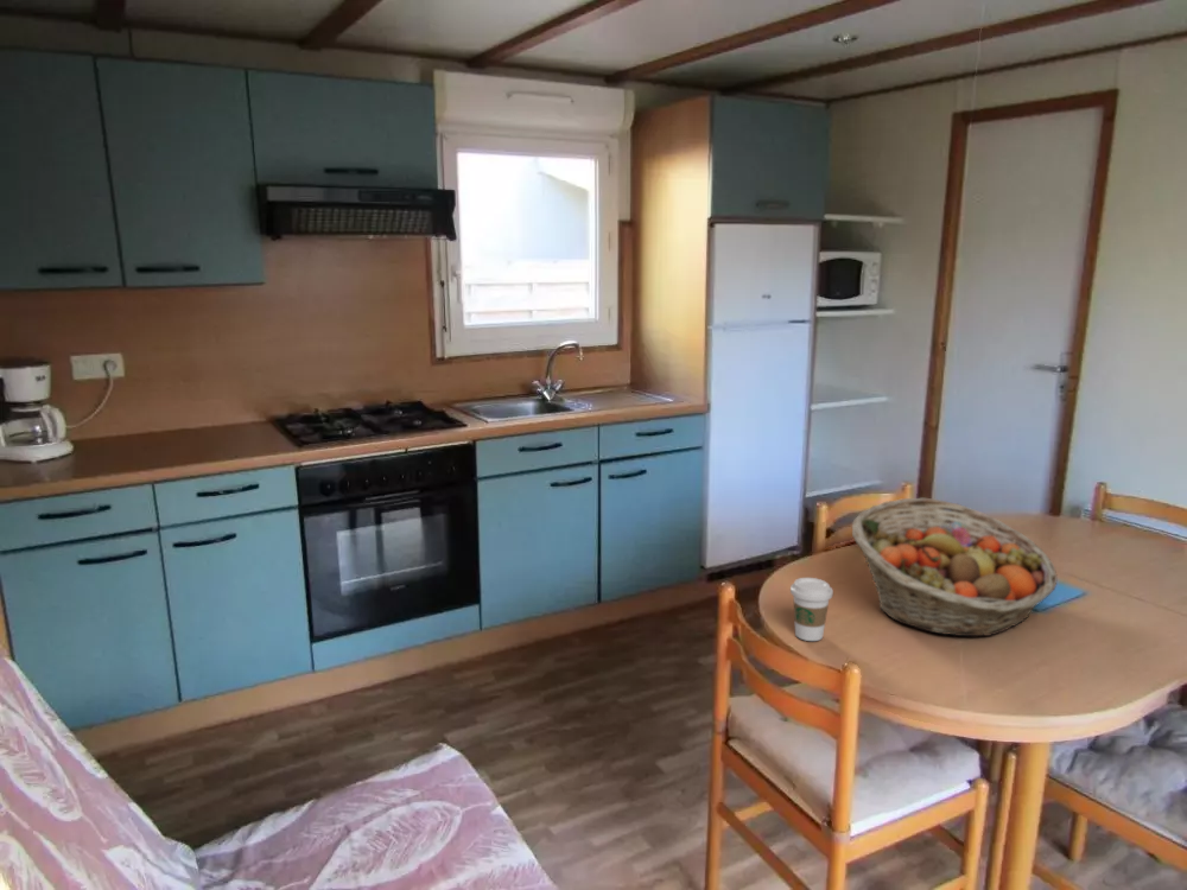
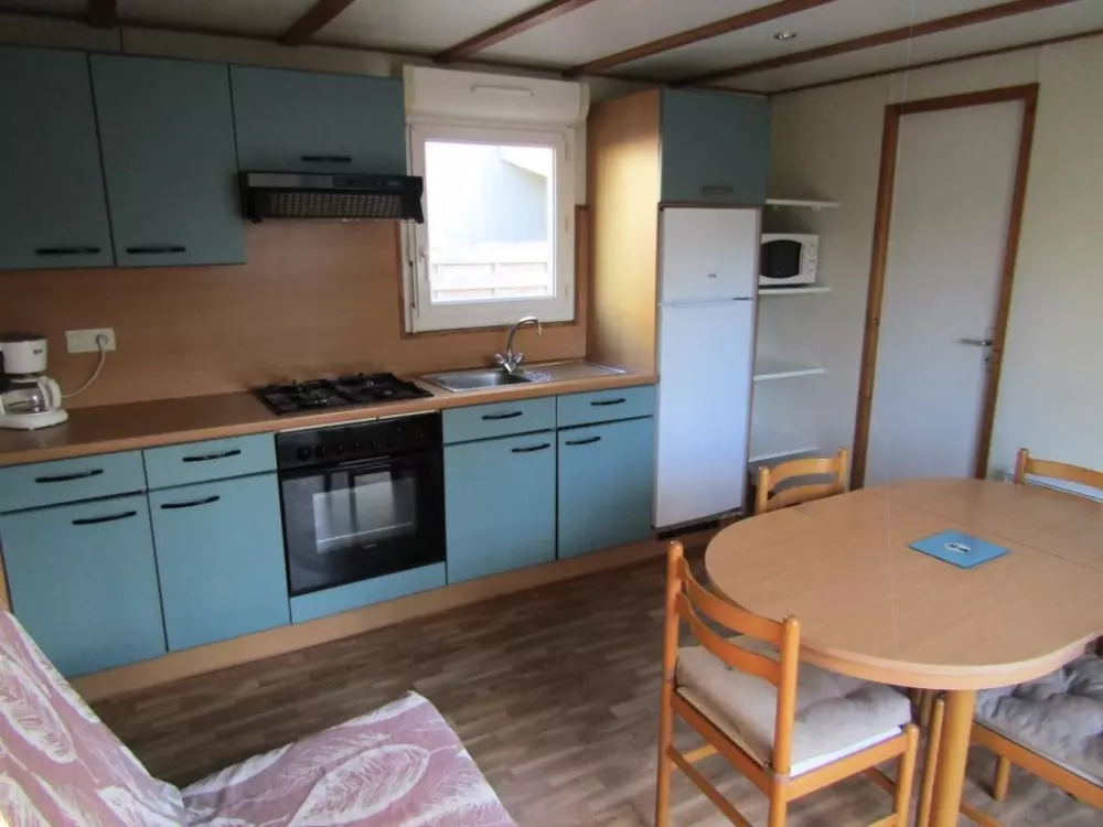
- coffee cup (810, 609)
- fruit basket (950, 564)
